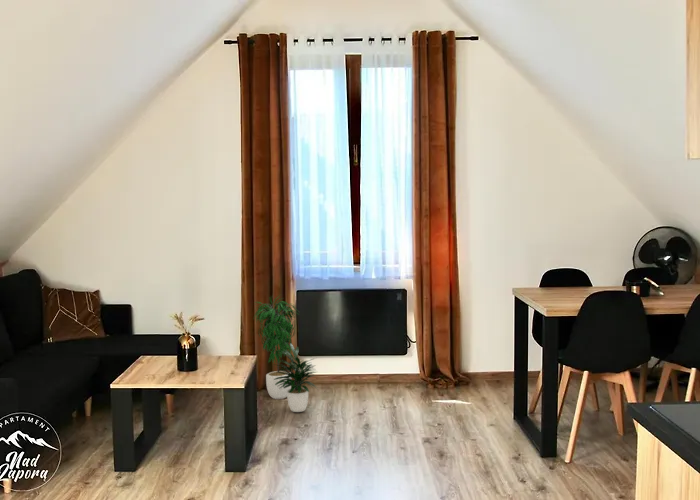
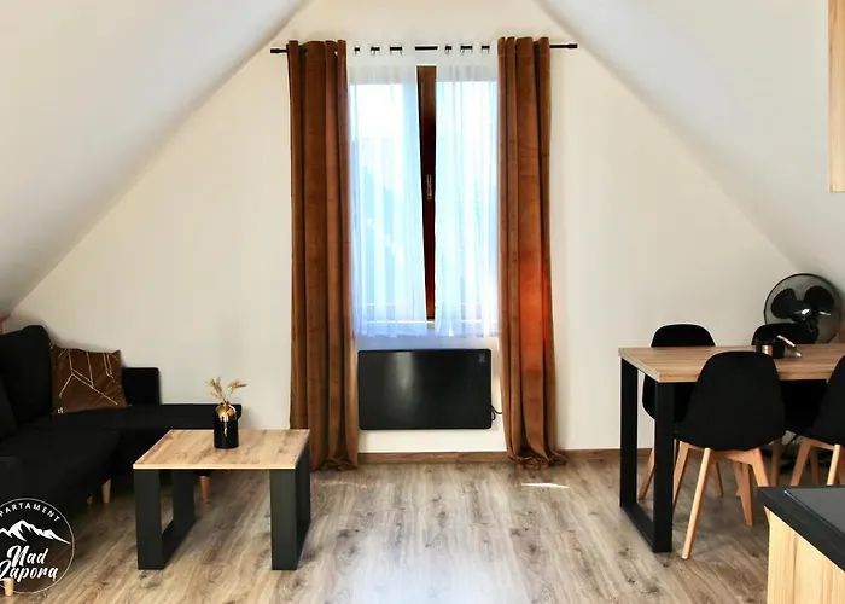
- potted plant (284, 349)
